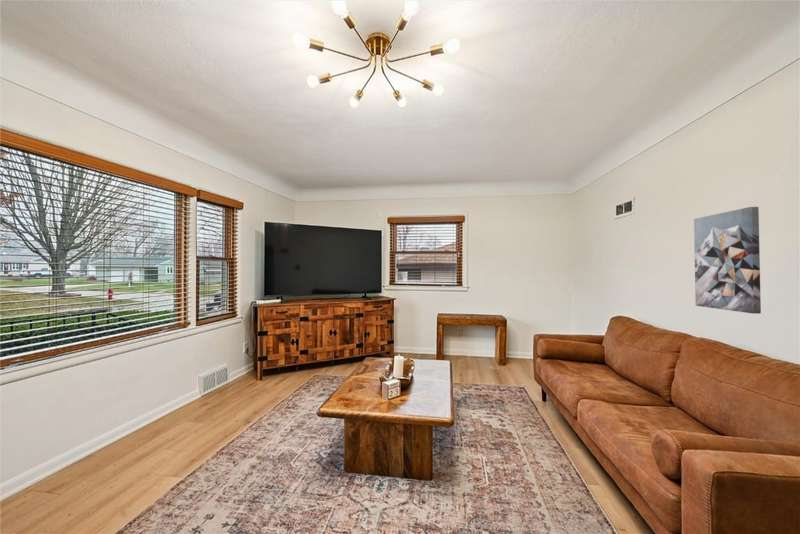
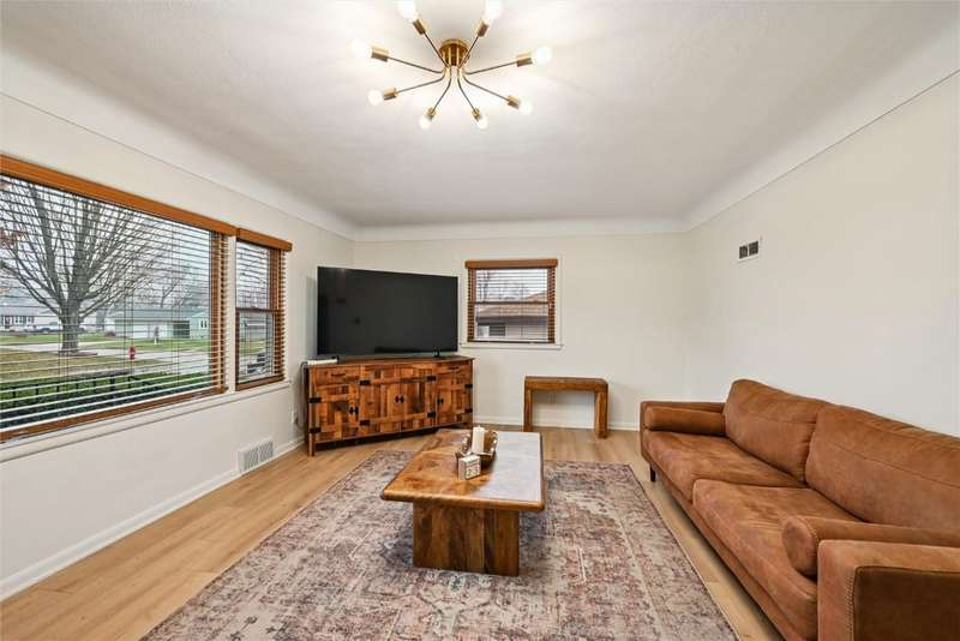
- wall art (723, 261)
